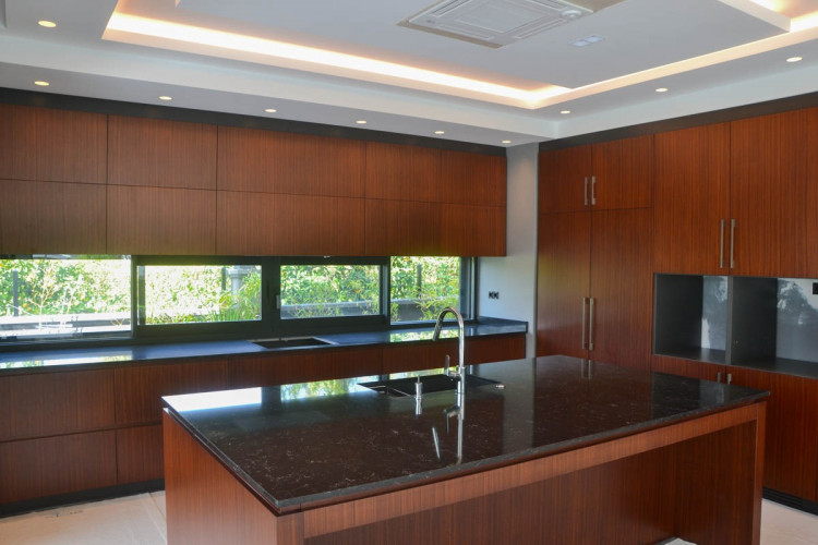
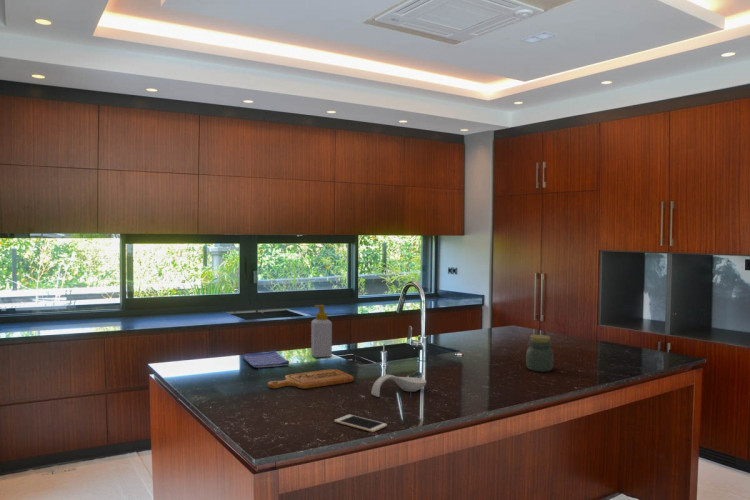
+ jar (539, 352)
+ spoon rest (399, 382)
+ cell phone (360, 422)
+ soap bottle (321, 330)
+ cutting board (308, 379)
+ dish towel (265, 358)
